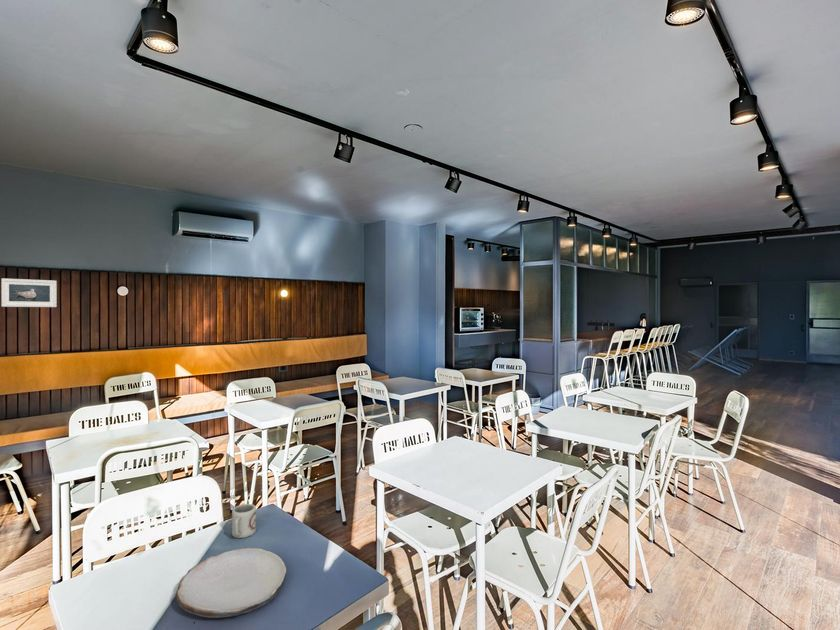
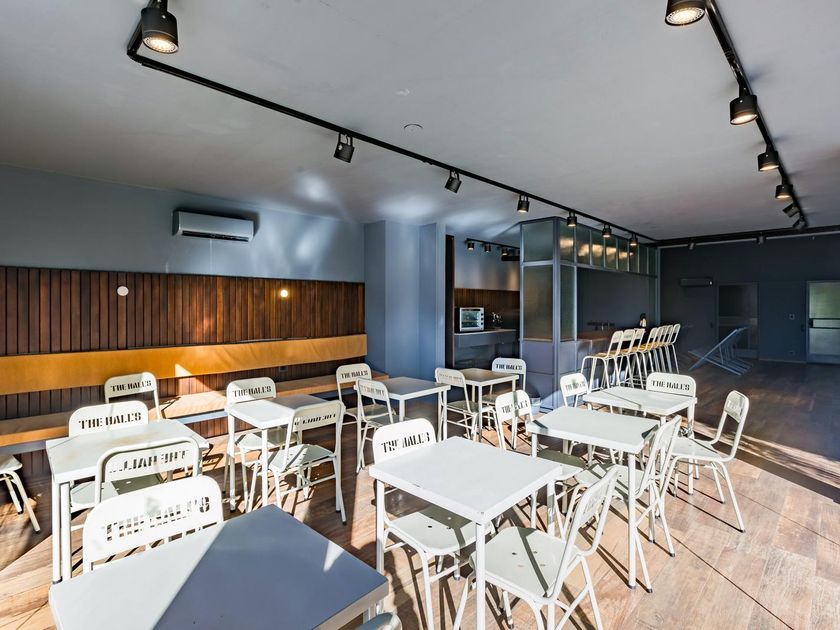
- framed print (29, 293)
- cup (242, 522)
- plate (233, 582)
